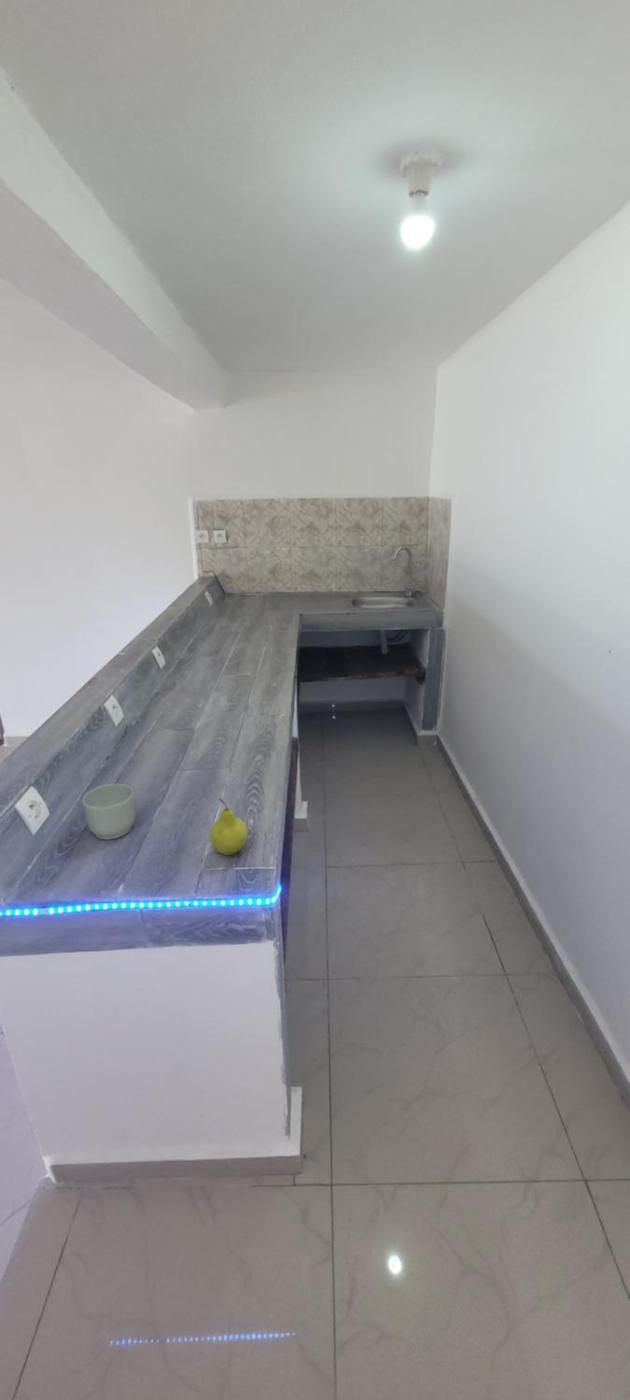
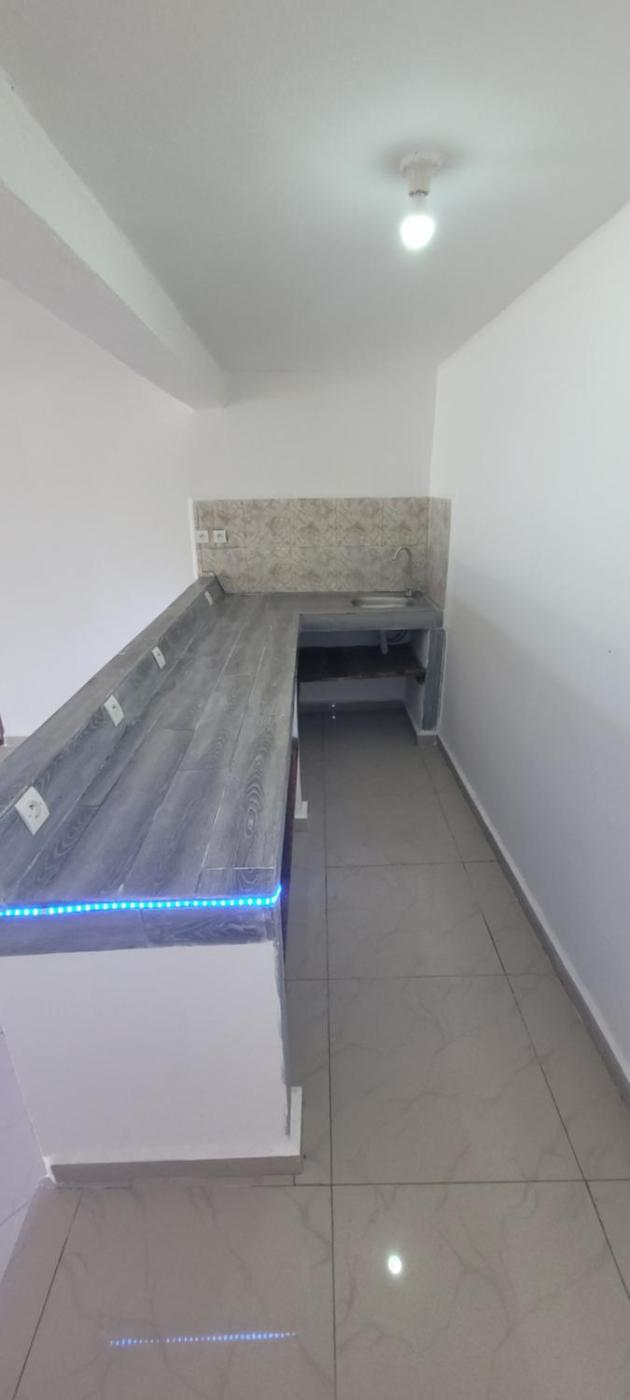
- mug (113, 809)
- fruit (228, 823)
